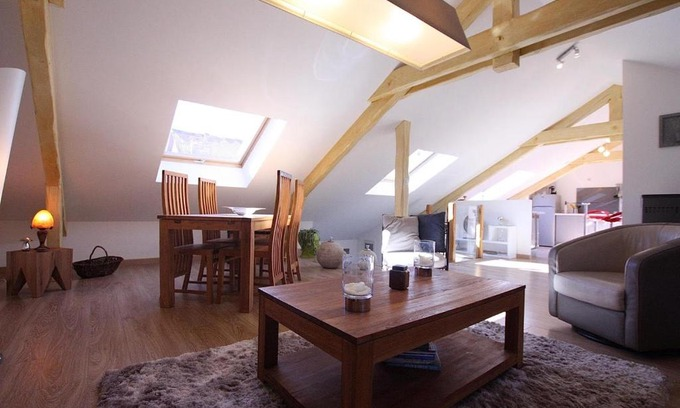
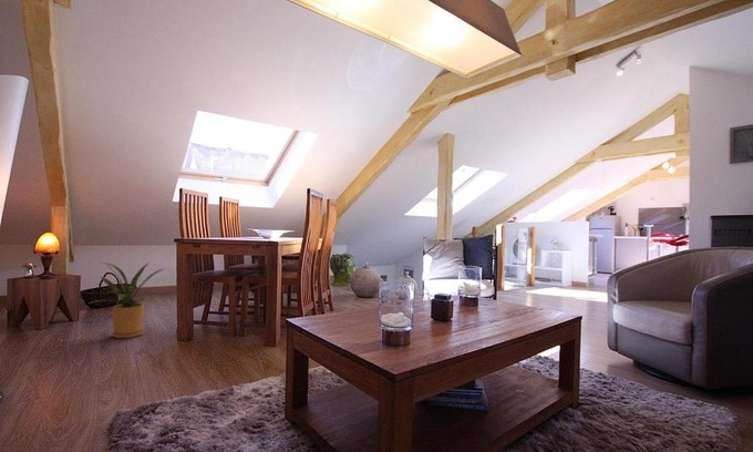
+ house plant (128, 298)
